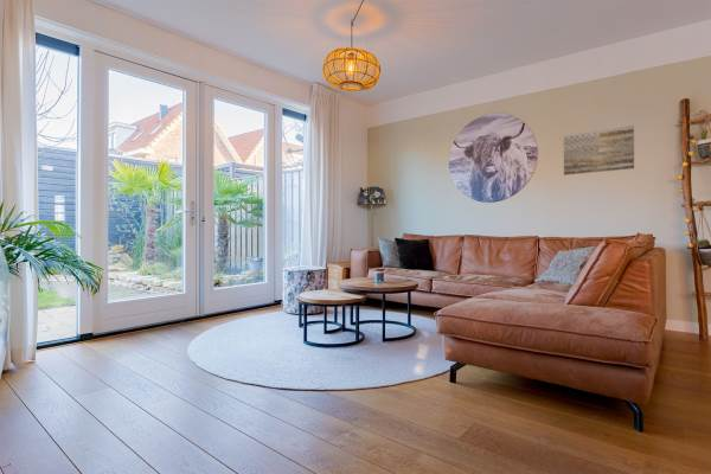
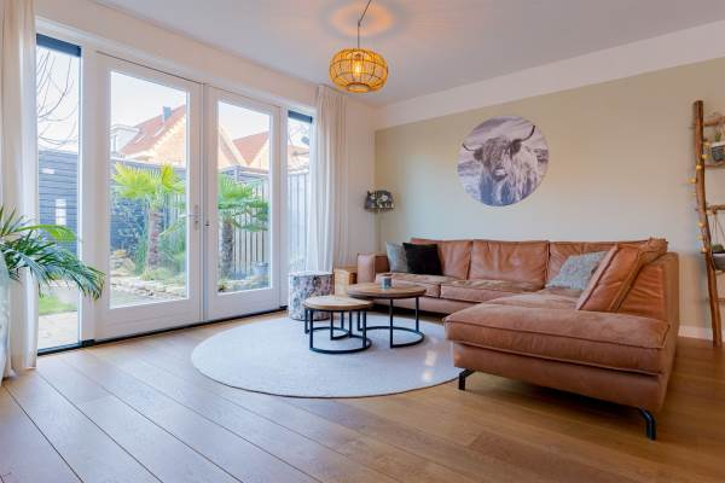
- wall art (597, 150)
